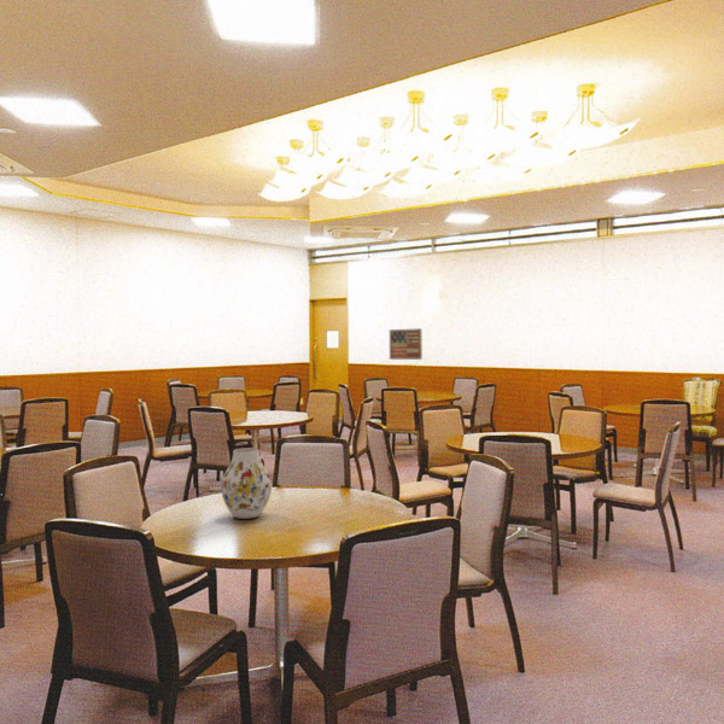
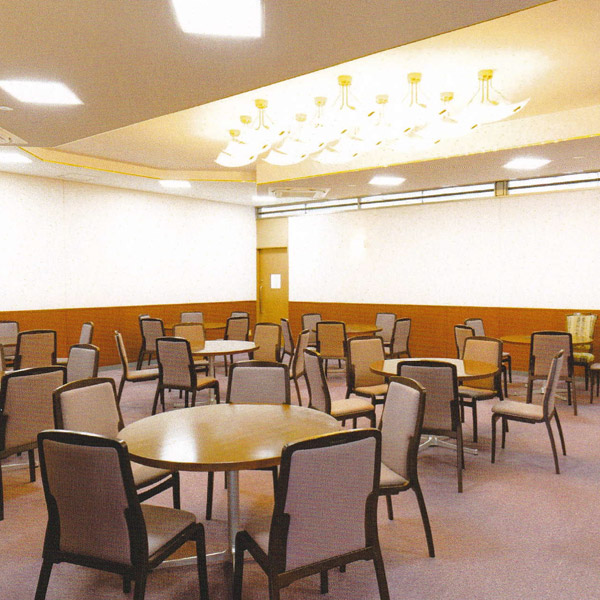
- vase (246, 483)
- wall art (404, 344)
